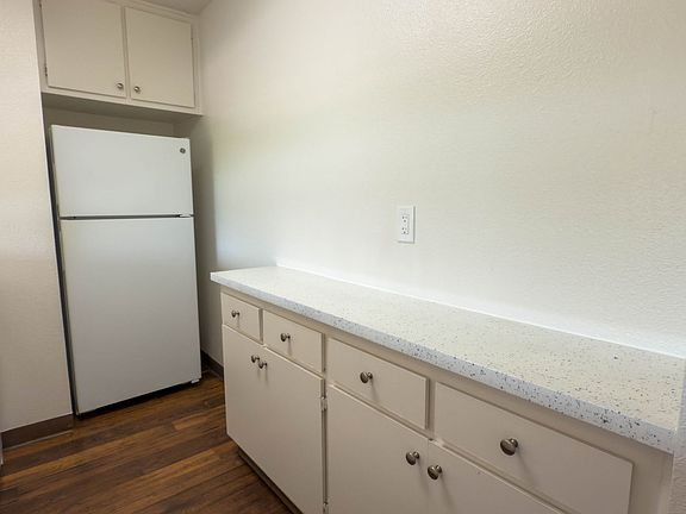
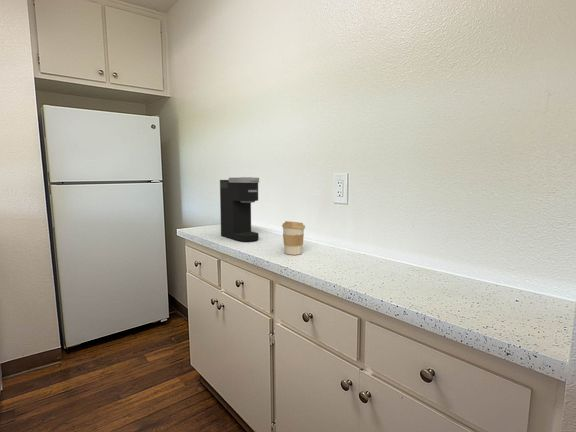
+ coffee maker (239, 207)
+ coffee cup (293, 237)
